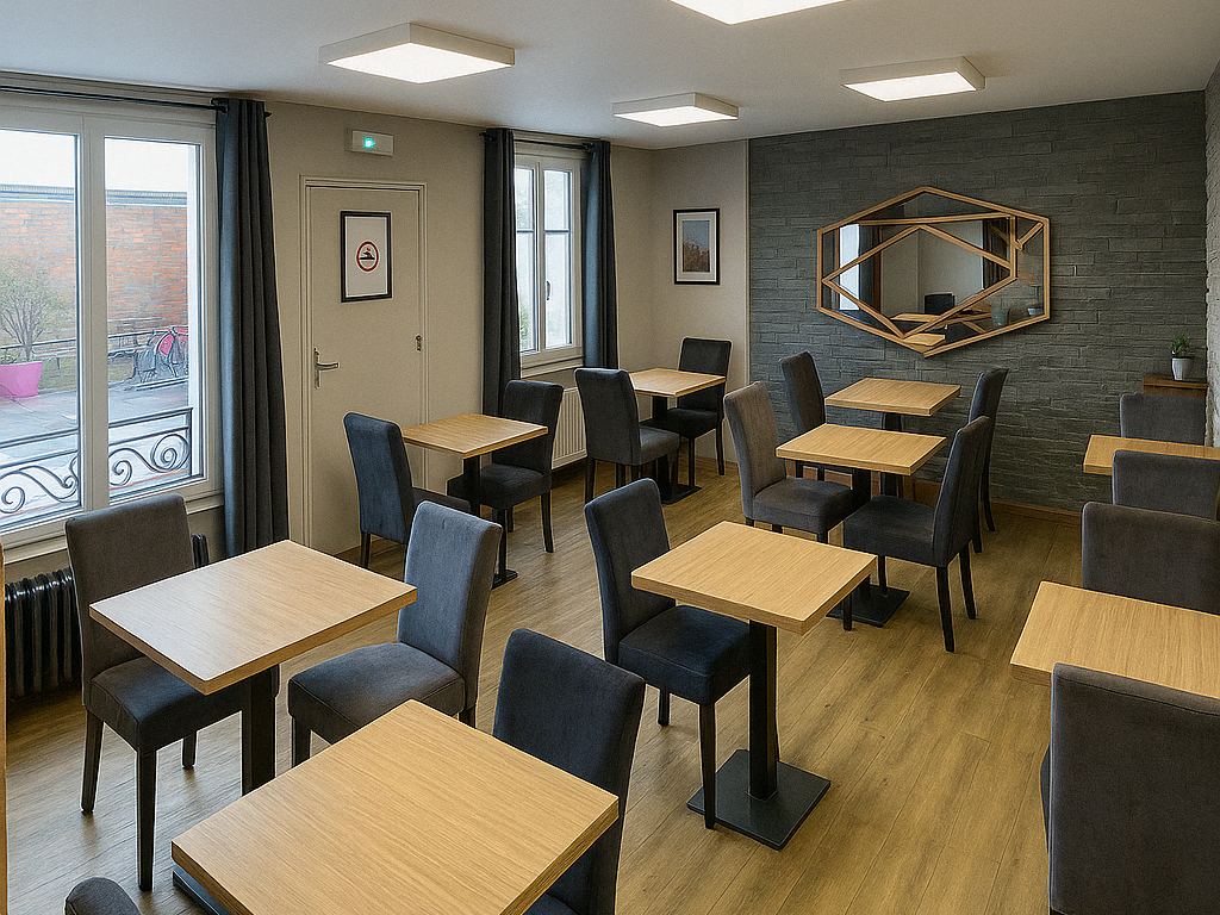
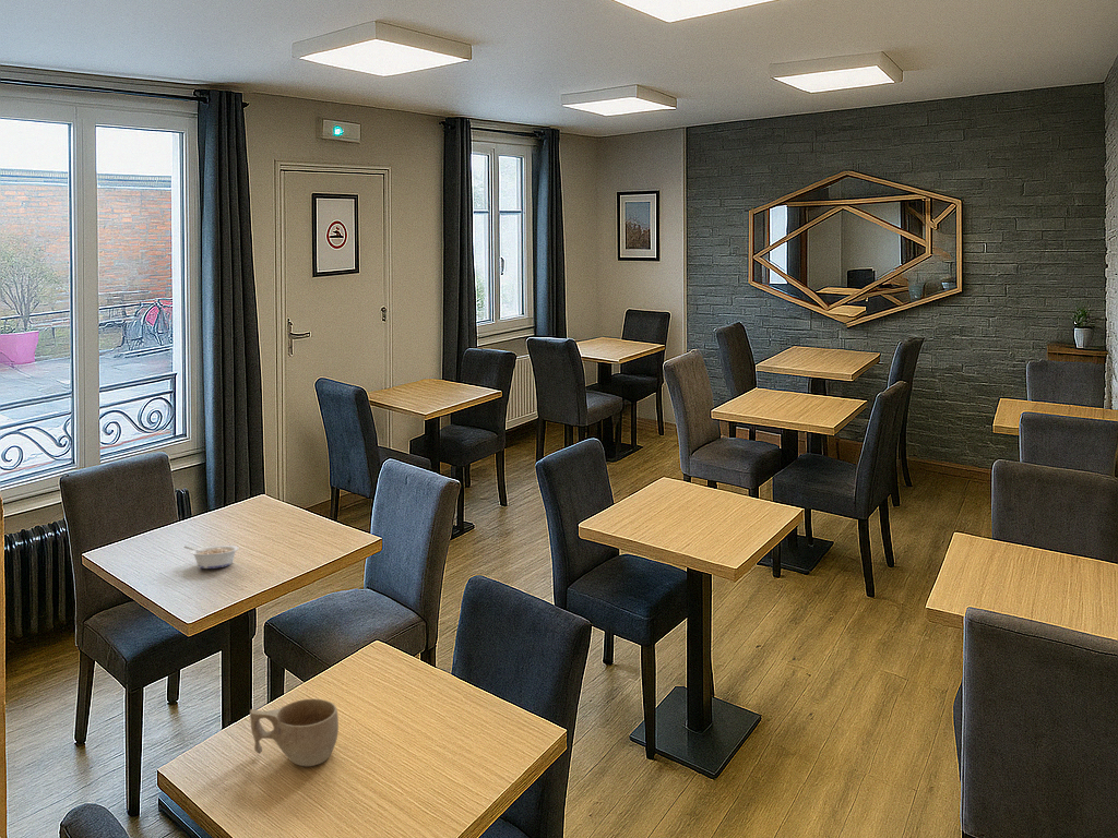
+ legume (213, 555)
+ cup (294, 732)
